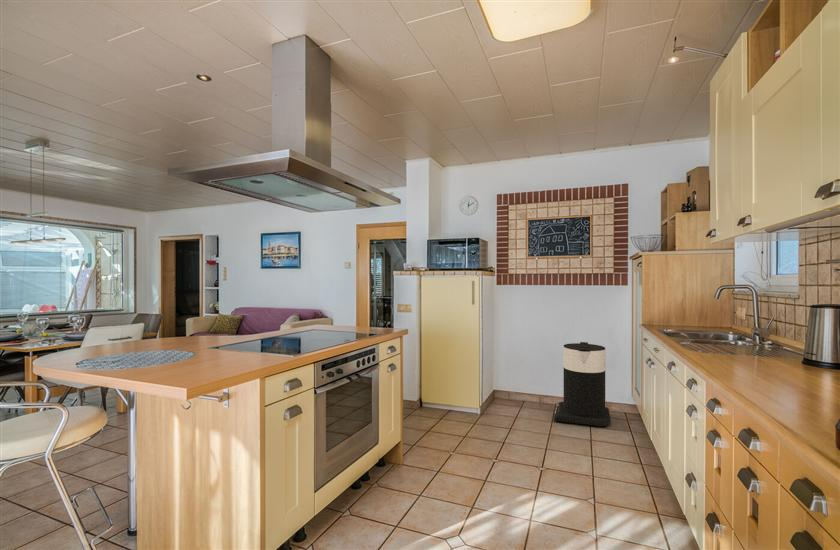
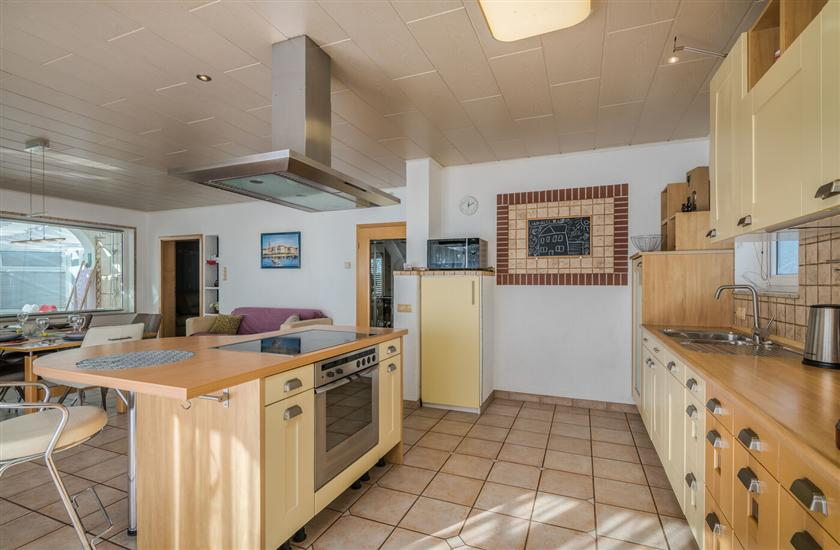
- trash can (581, 380)
